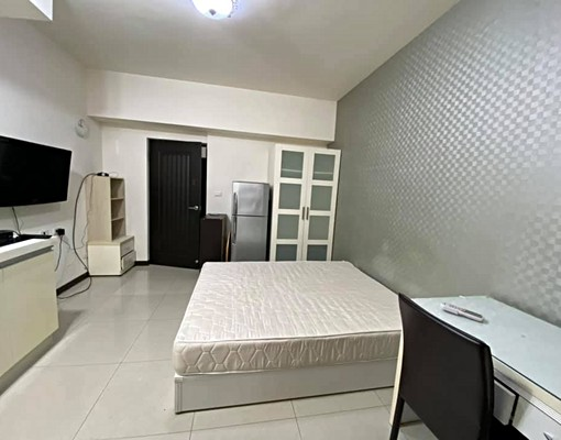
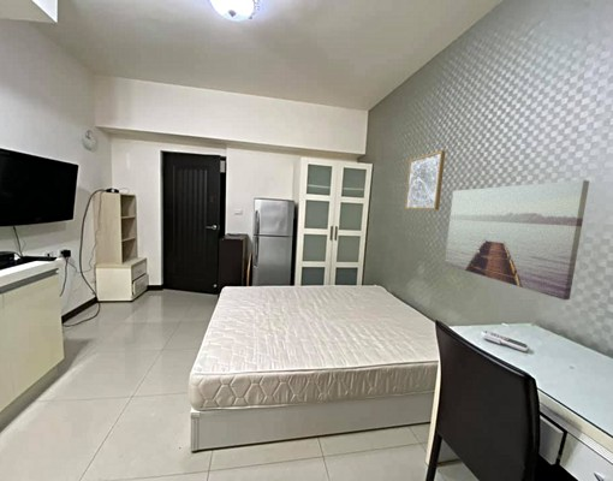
+ wall art (498, 232)
+ wall art (422, 183)
